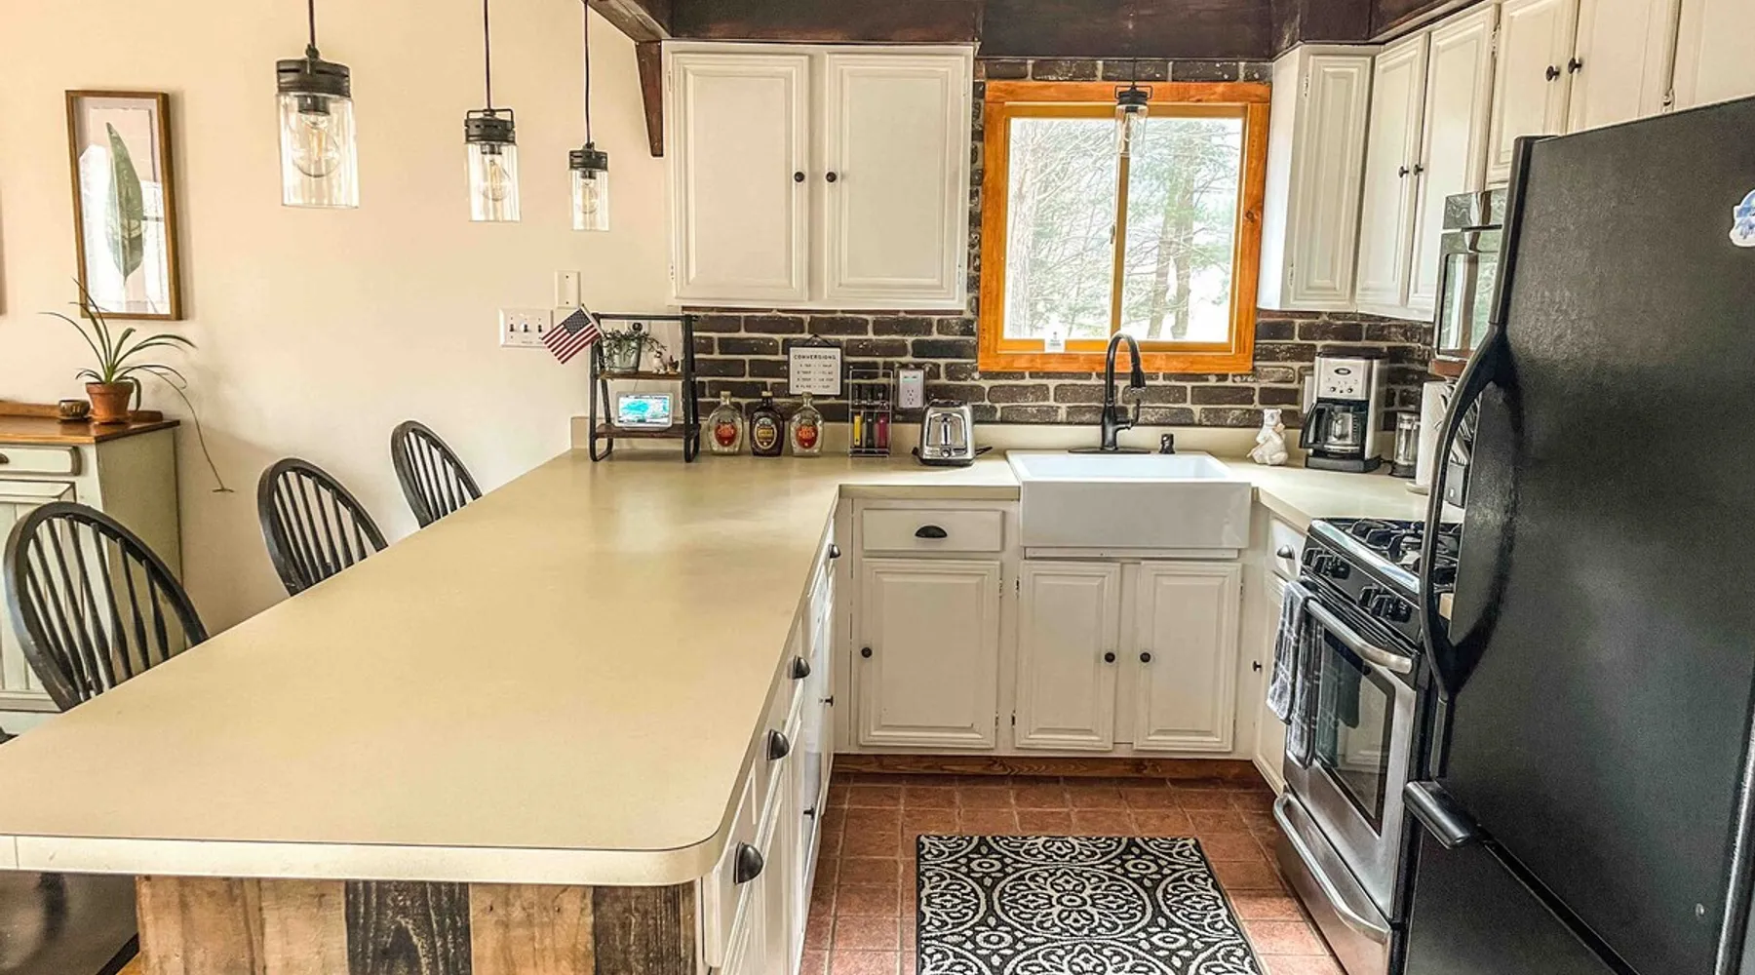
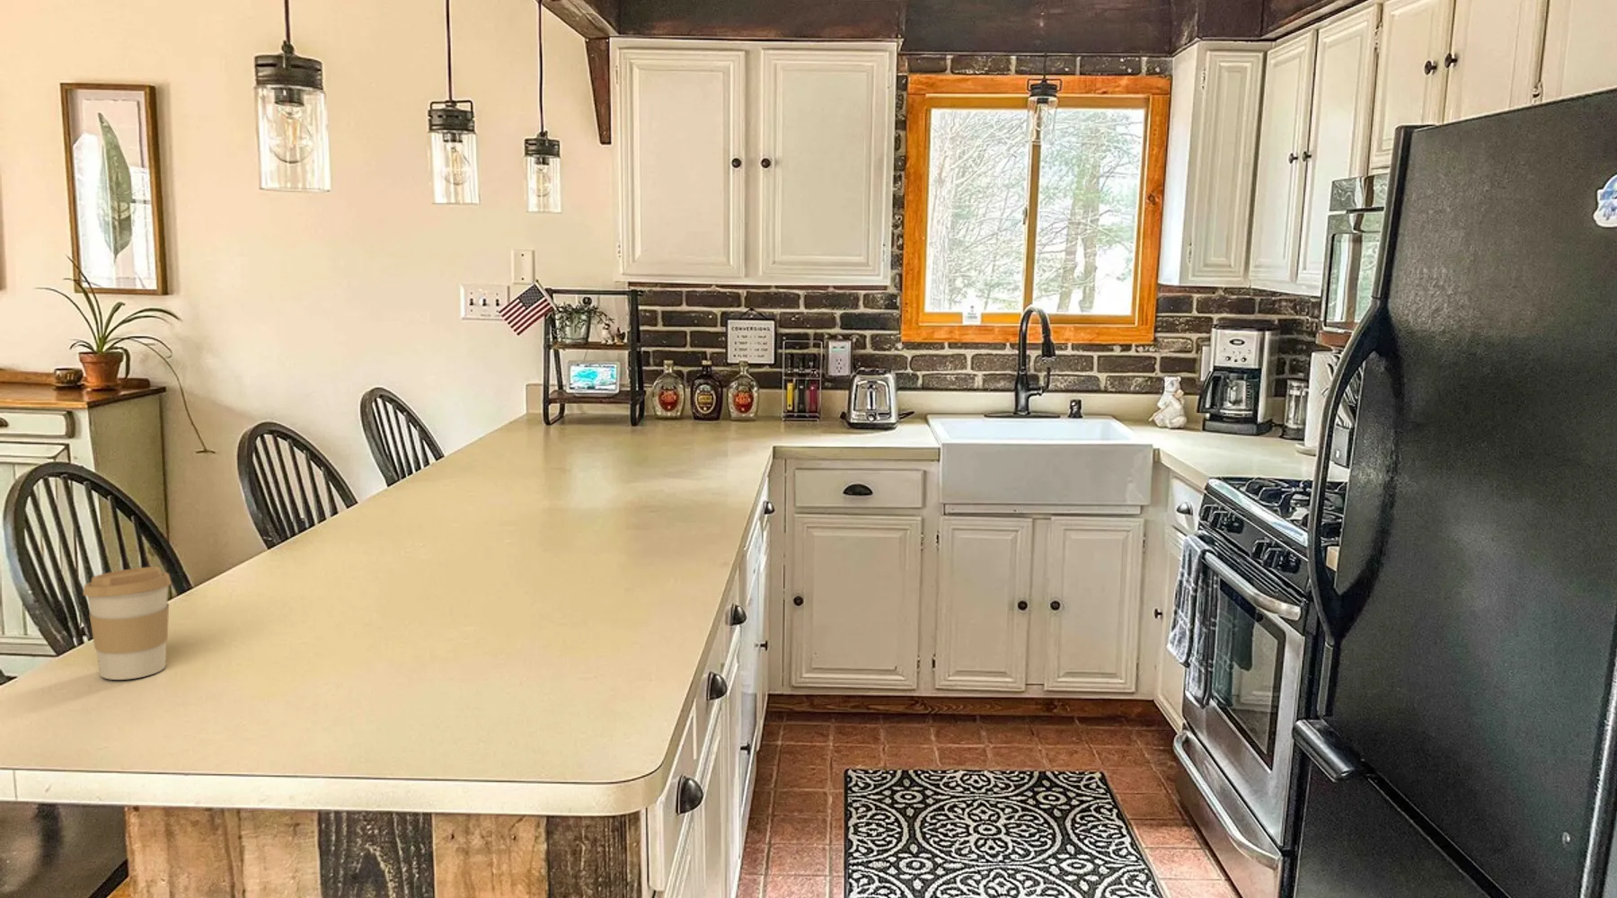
+ coffee cup (129, 619)
